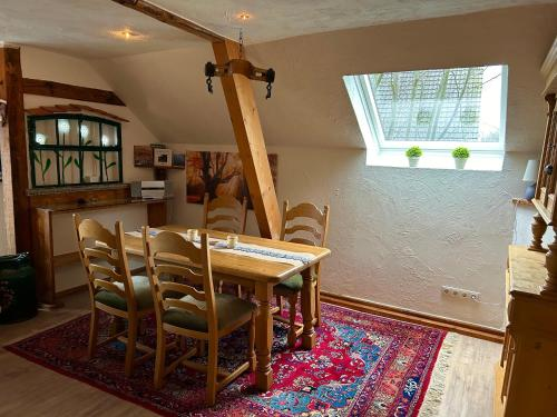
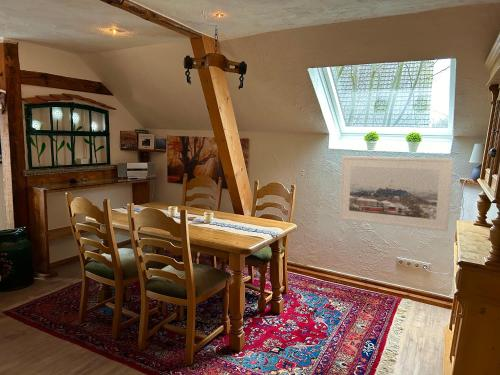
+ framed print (391, 191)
